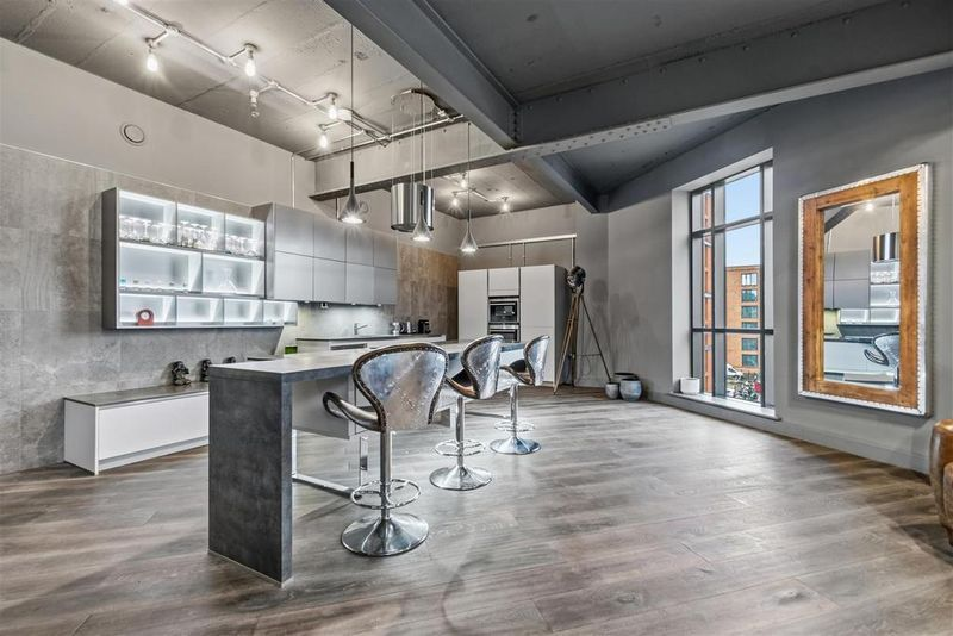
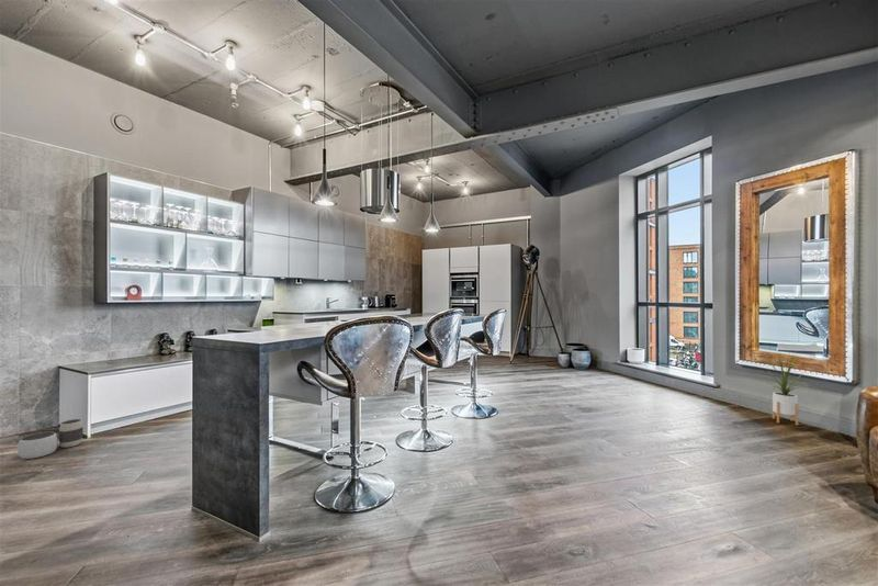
+ waste basket (52, 437)
+ house plant (785, 385)
